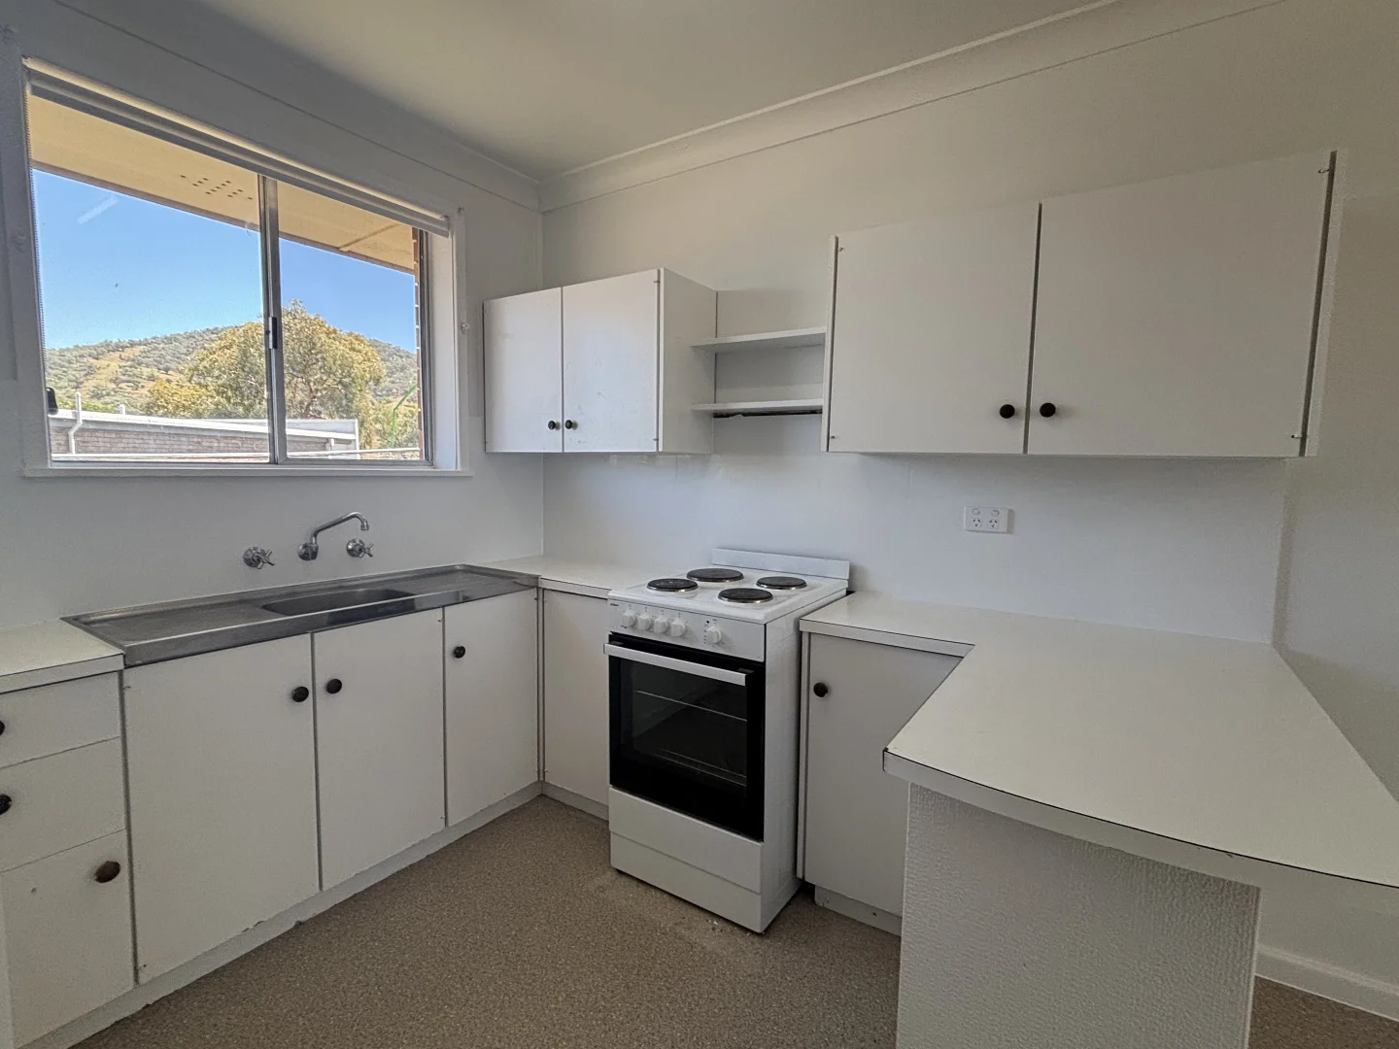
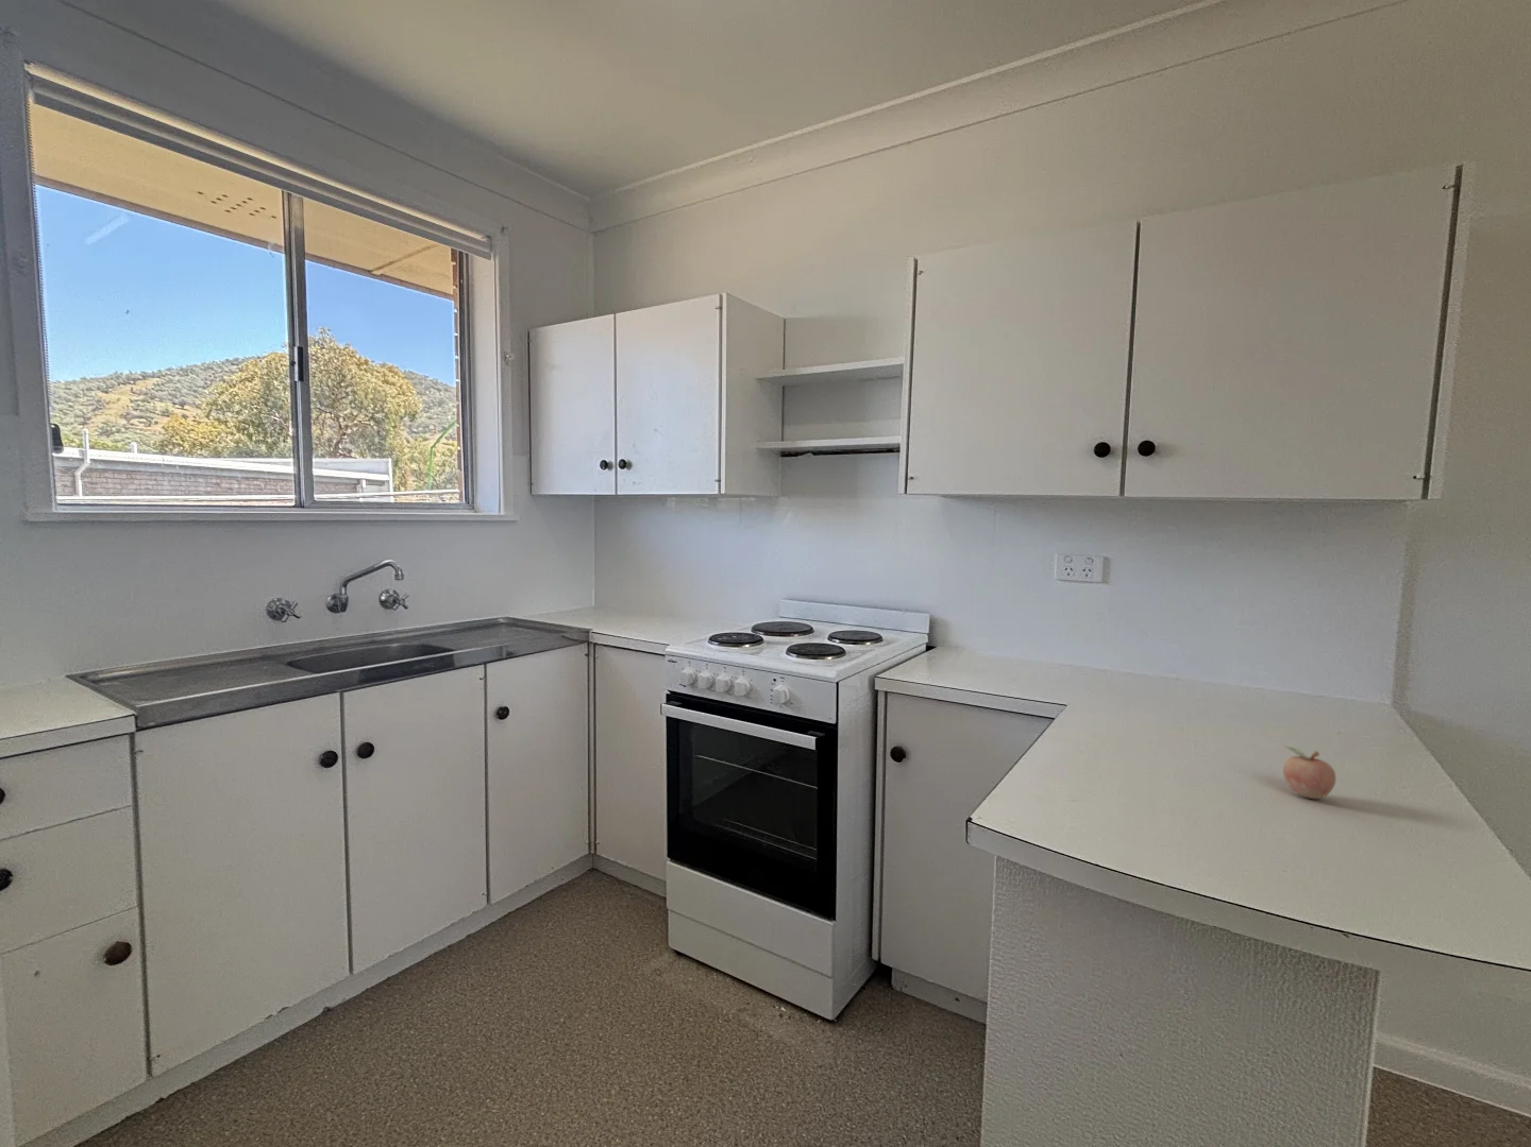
+ fruit (1308, 772)
